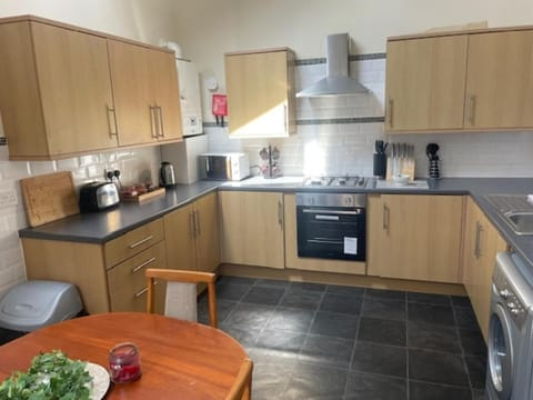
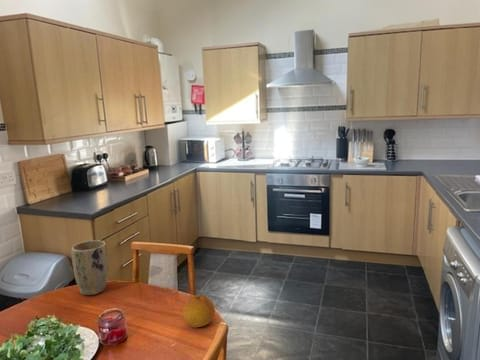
+ plant pot (91, 268)
+ fruit (198, 309)
